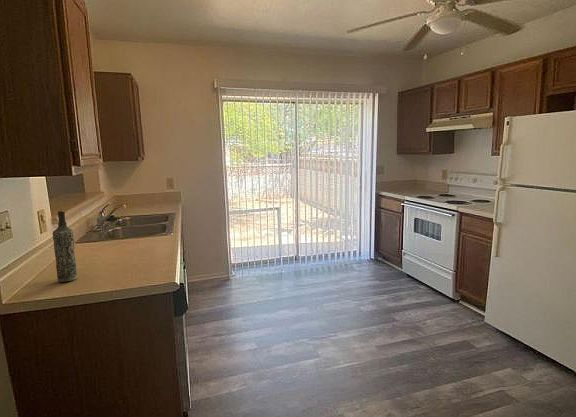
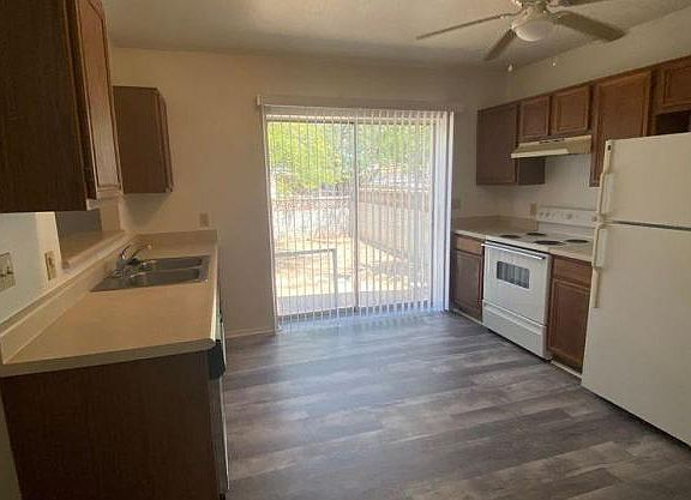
- bottle (64, 245)
